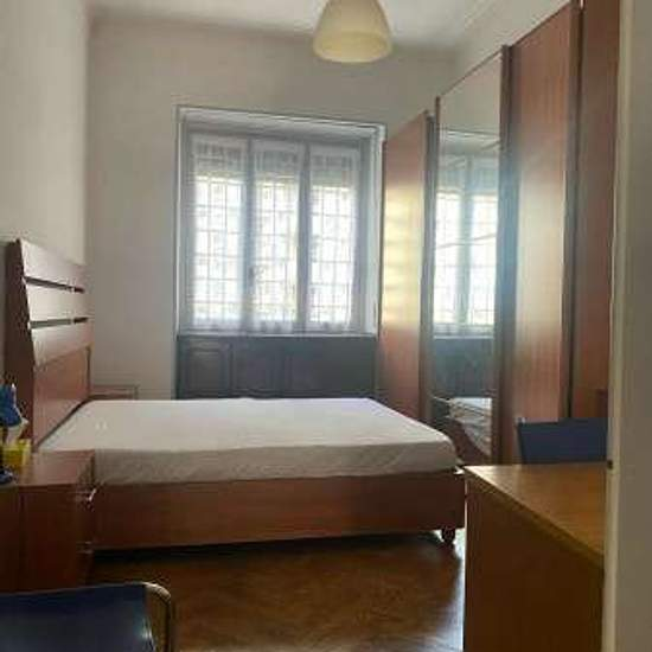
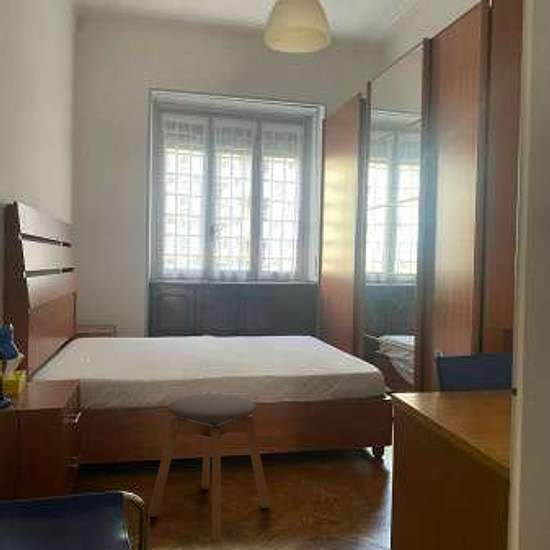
+ stool (212, 455)
